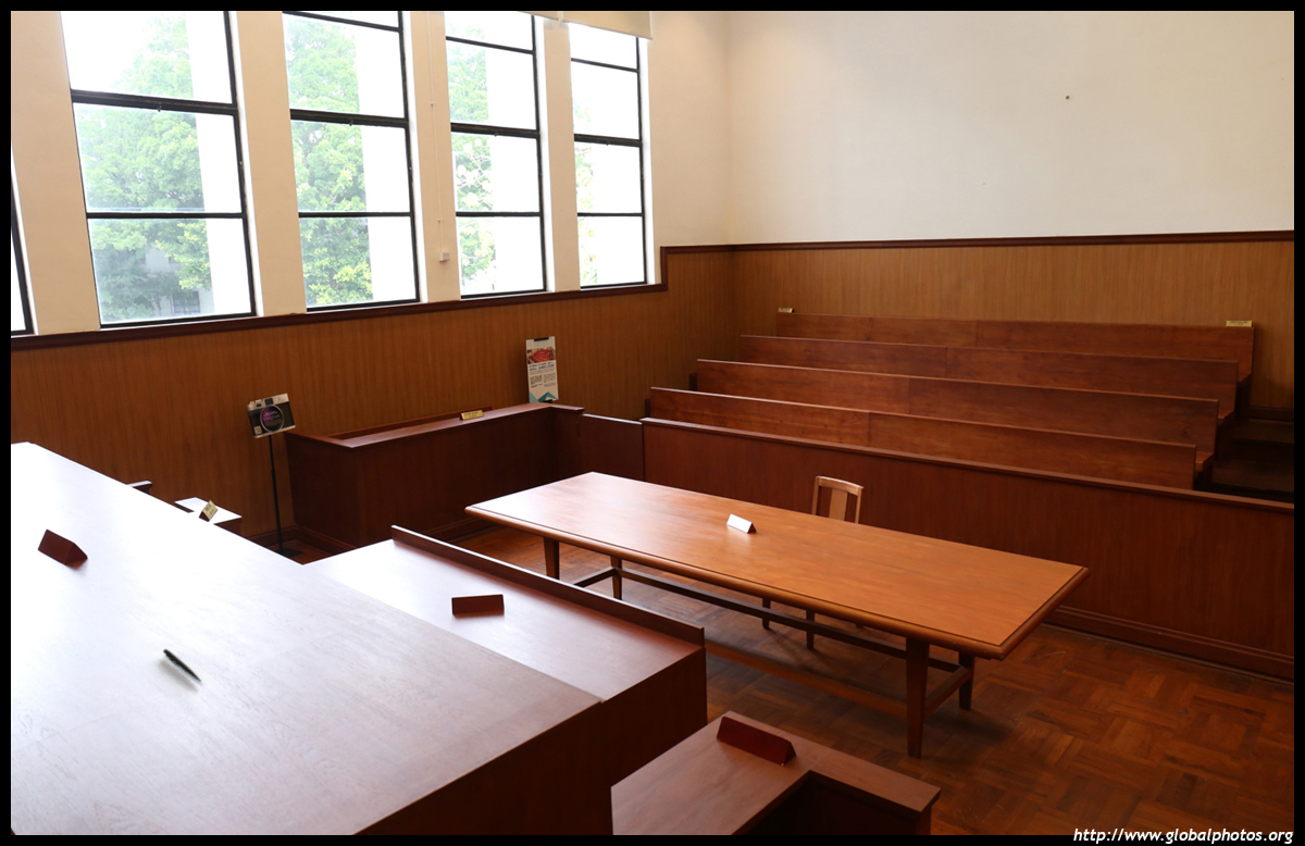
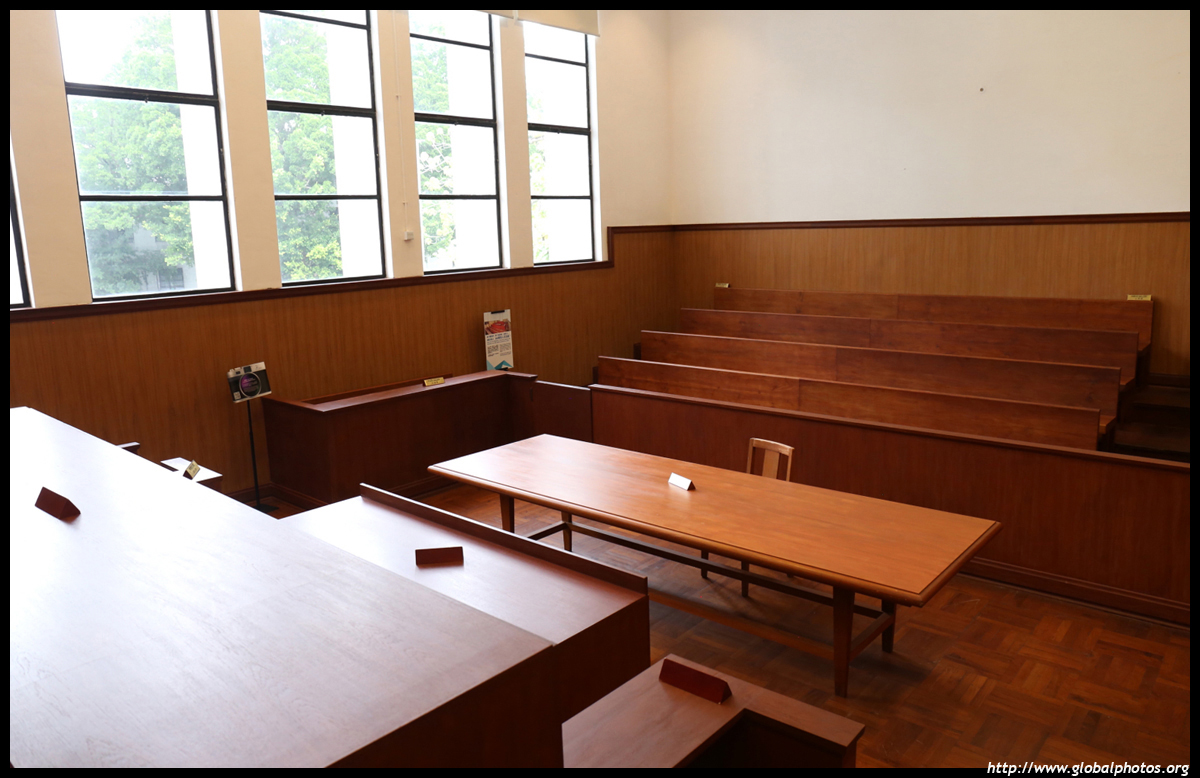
- pen (182, 664)
